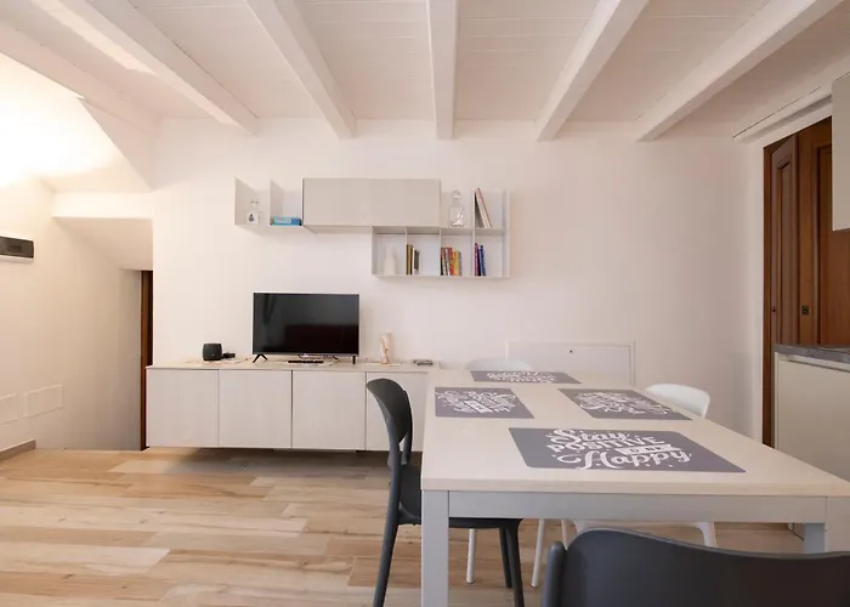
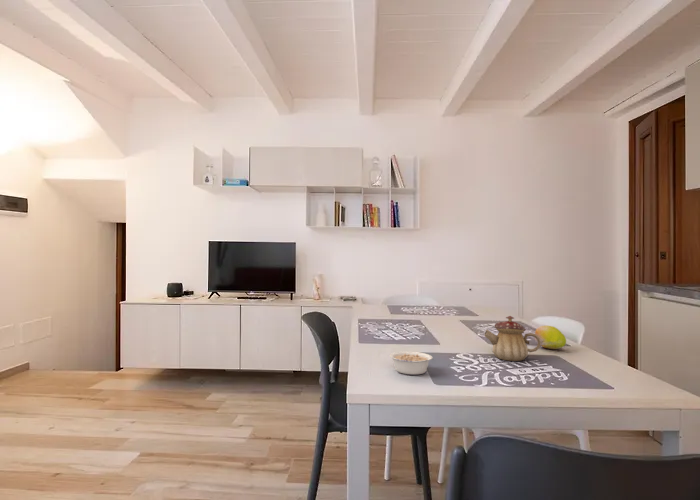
+ teapot (512, 336)
+ legume (412, 362)
+ fruit (550, 337)
